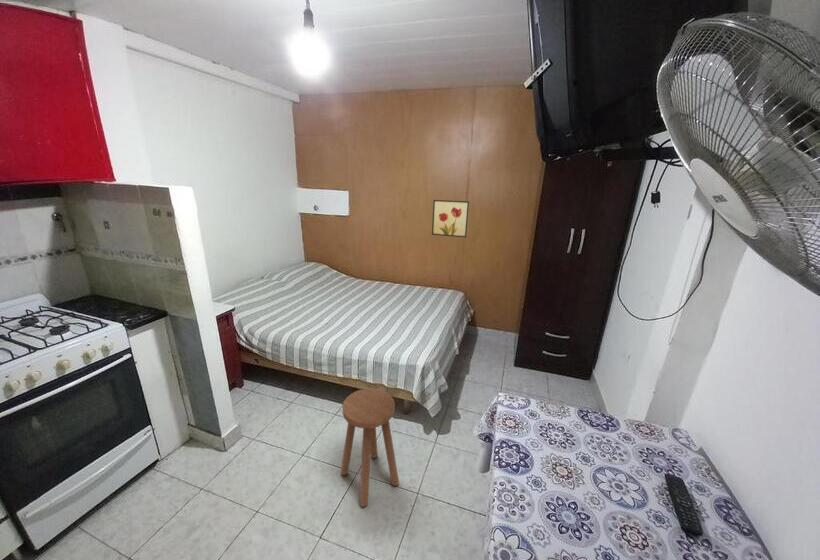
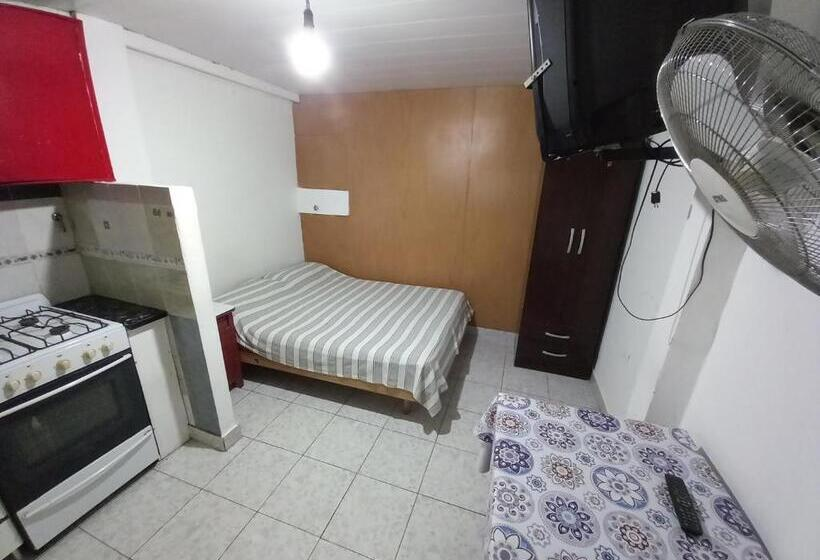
- wall art (450, 218)
- stool (369, 442)
